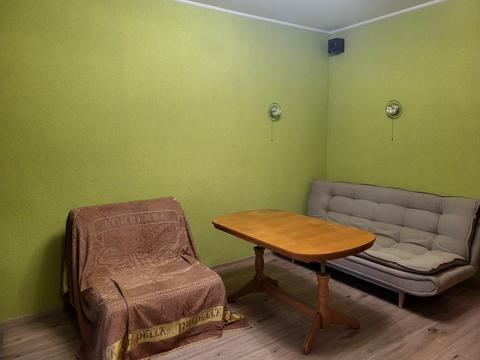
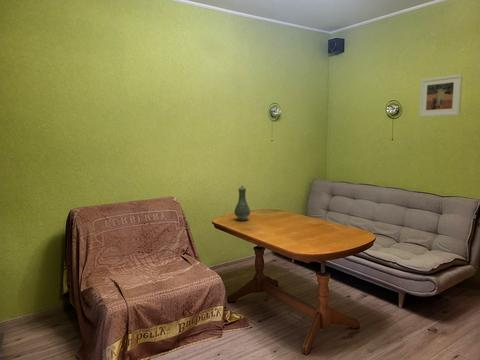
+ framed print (439, 96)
+ vase (242, 202)
